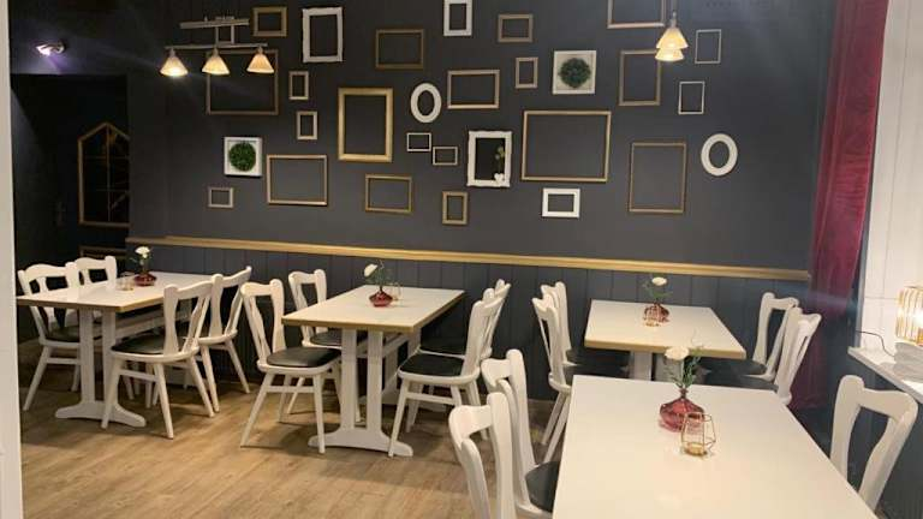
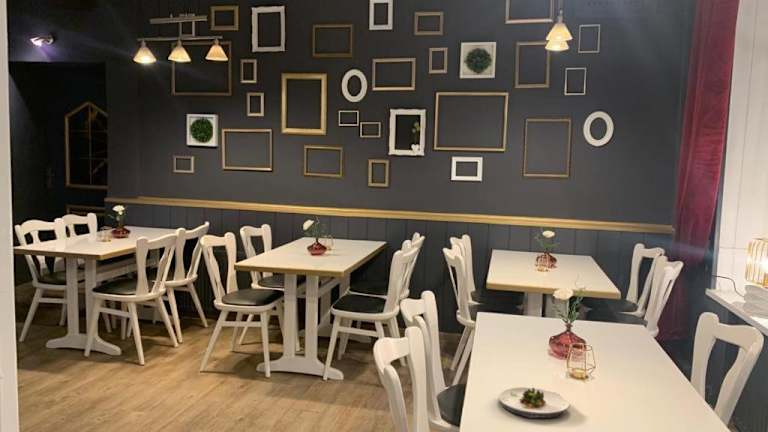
+ salad plate (532, 397)
